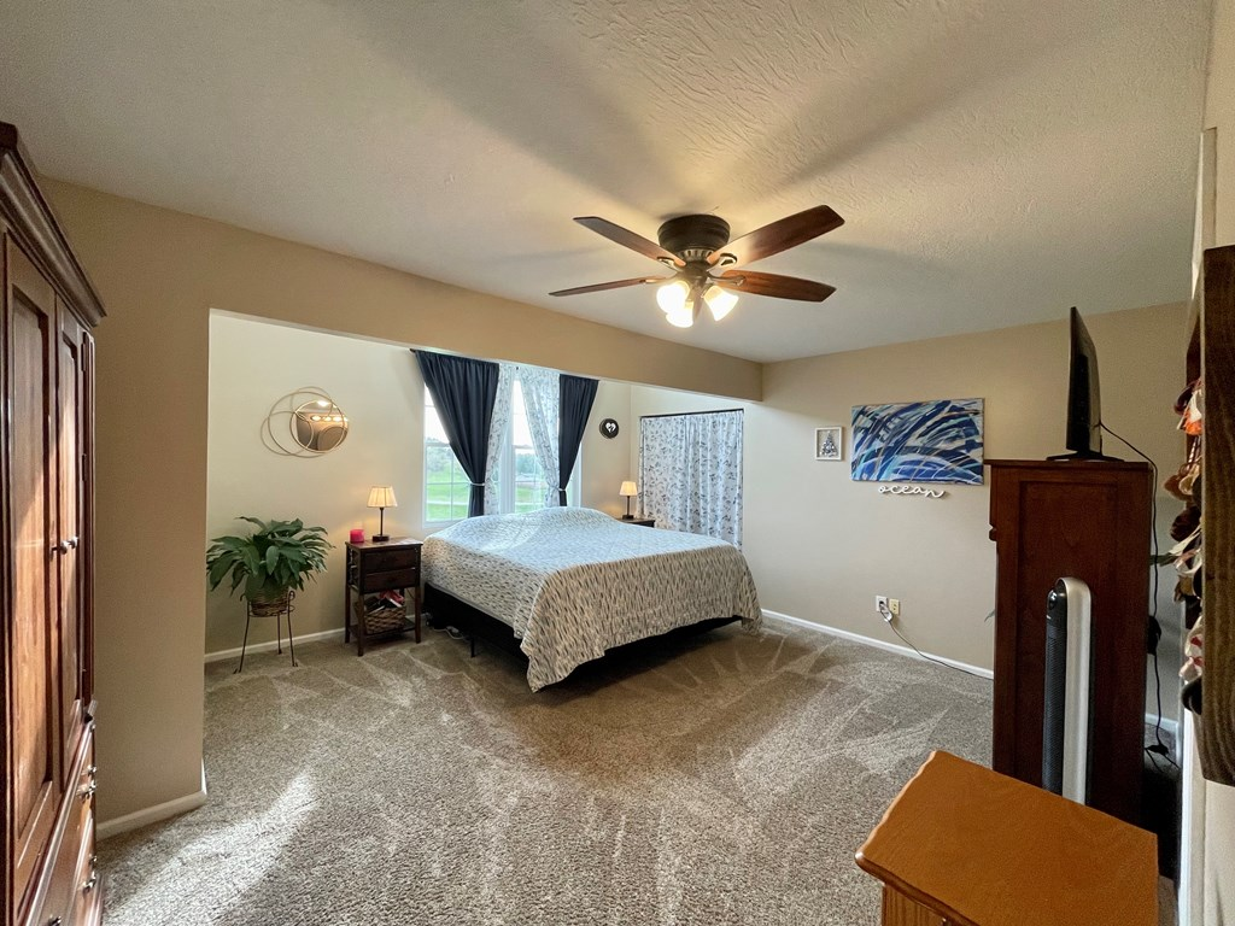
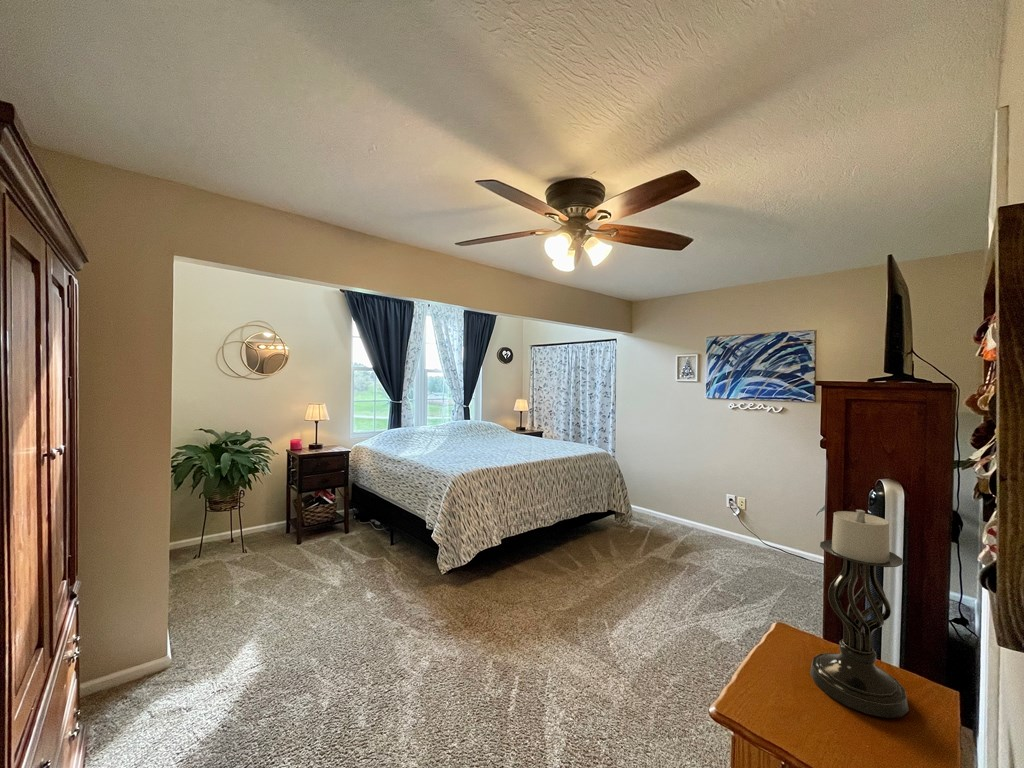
+ candle holder (858, 599)
